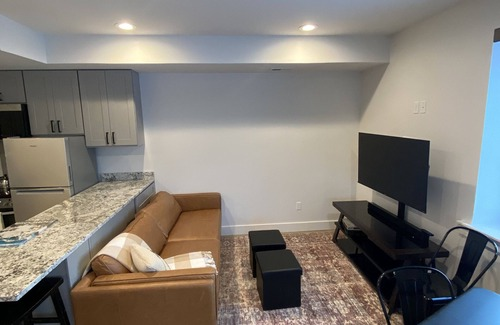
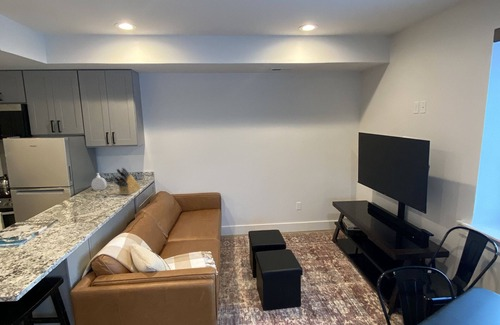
+ knife block (127, 179)
+ soap bottle (98, 181)
